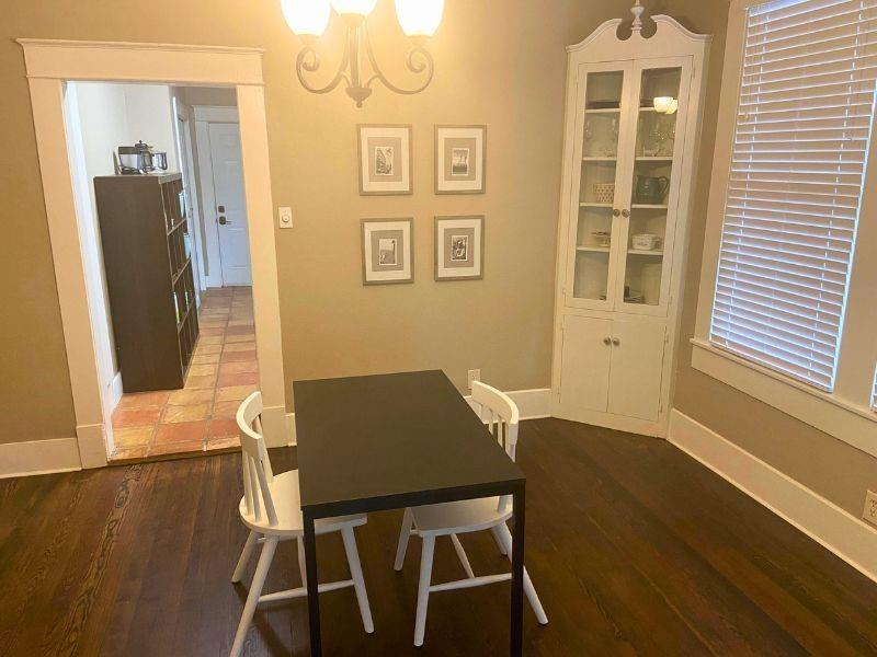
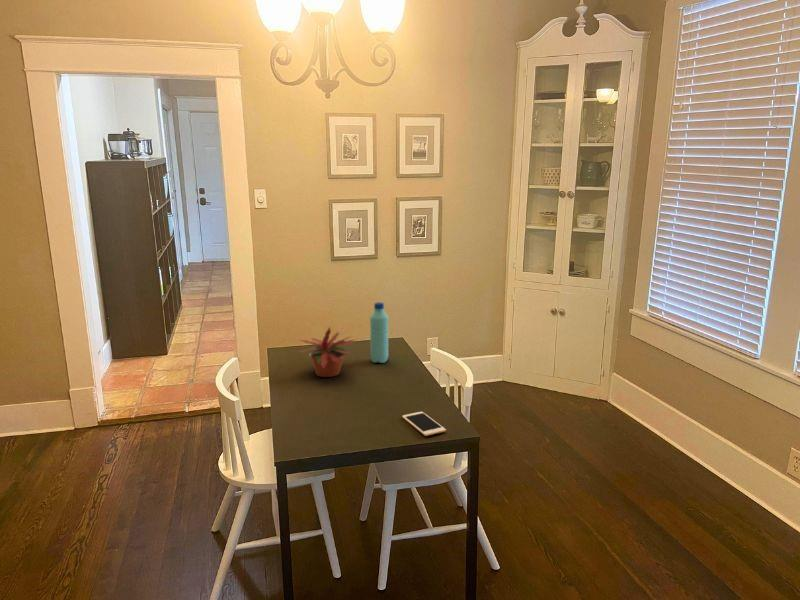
+ water bottle (379, 332)
+ potted plant (327, 348)
+ cell phone (423, 423)
